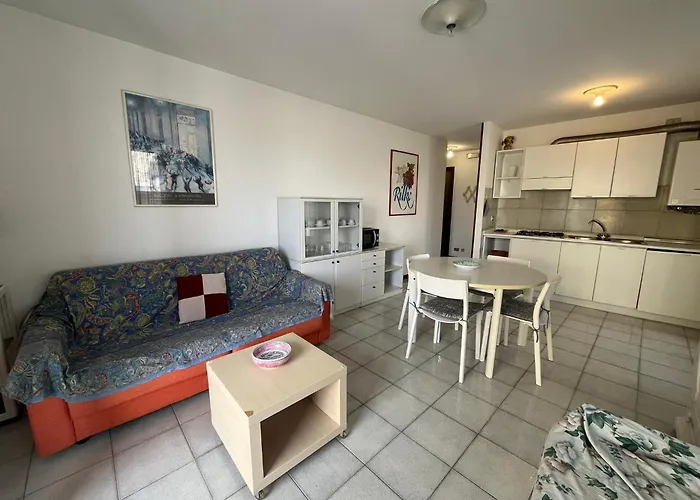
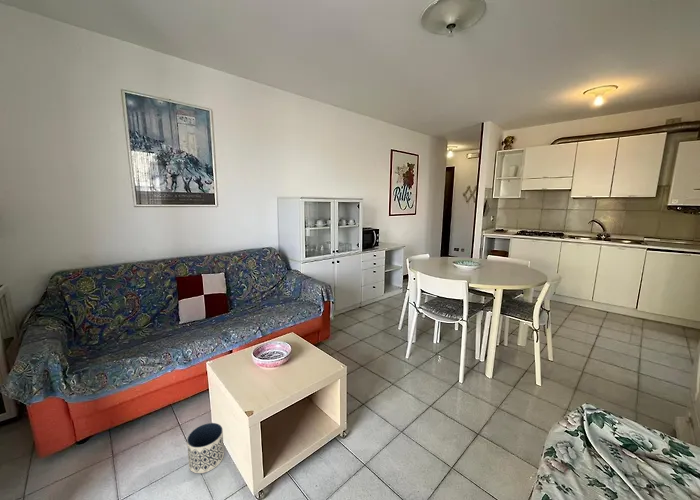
+ planter (206, 447)
